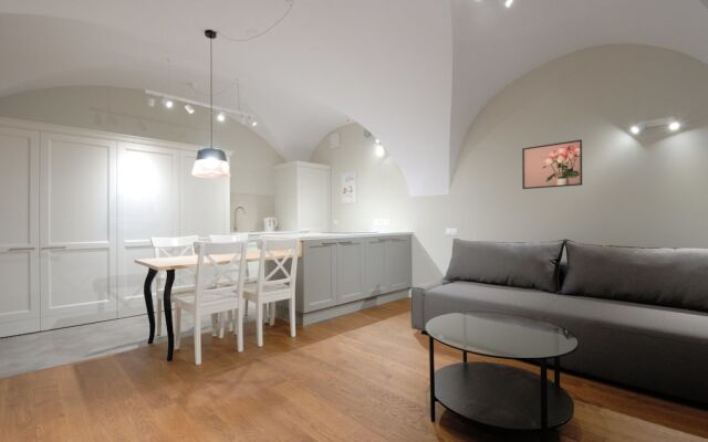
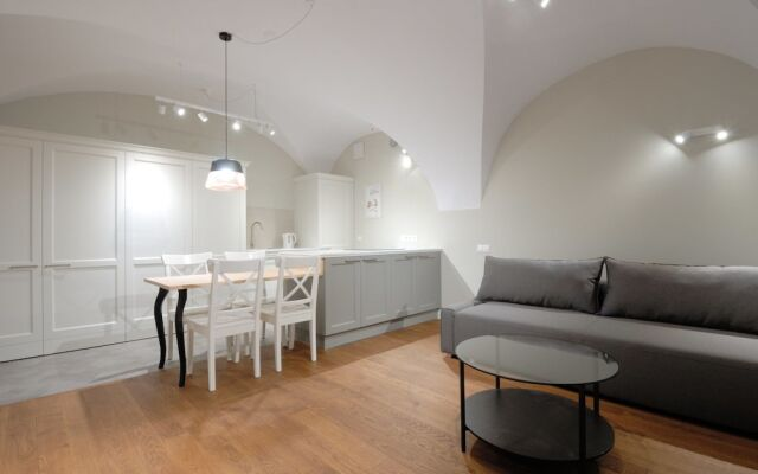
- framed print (550, 166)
